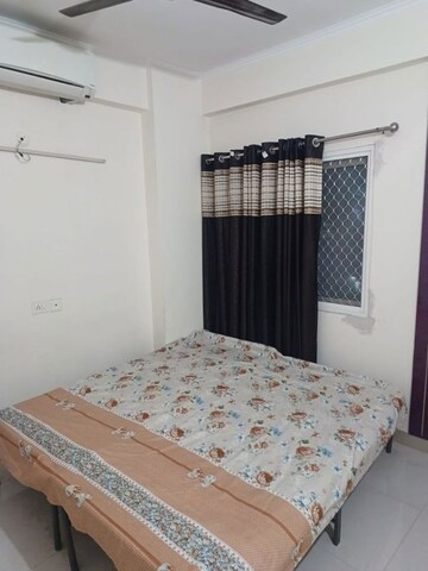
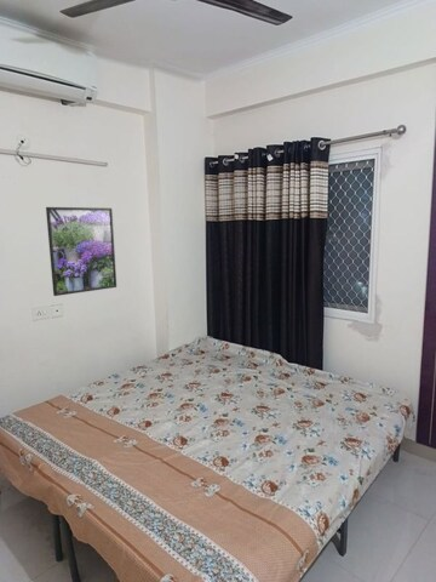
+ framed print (84, 250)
